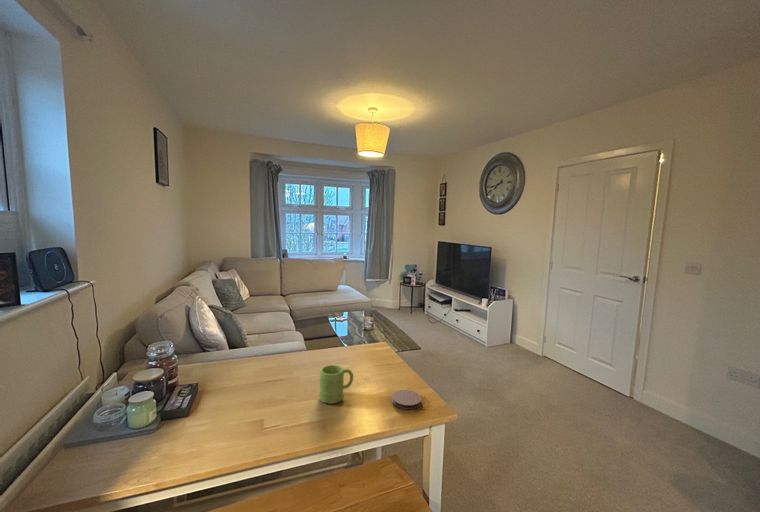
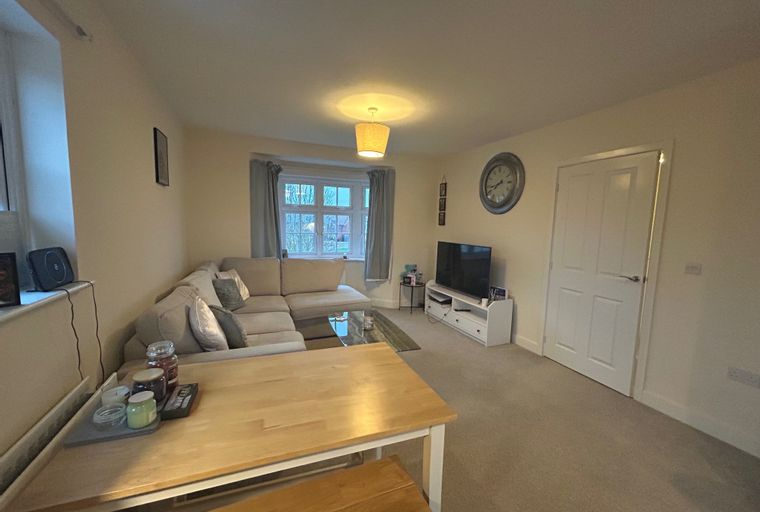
- mug (336, 382)
- coaster (406, 399)
